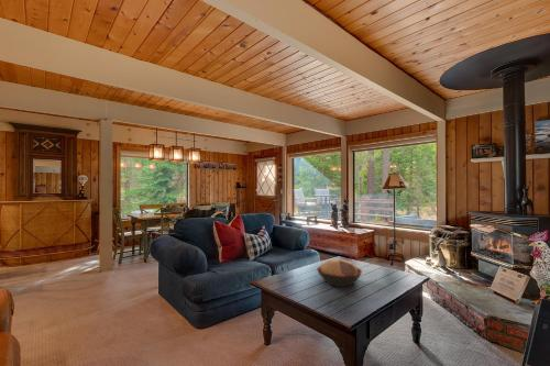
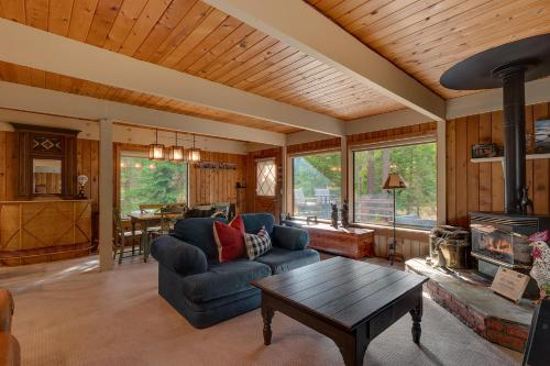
- decorative bowl (339, 270)
